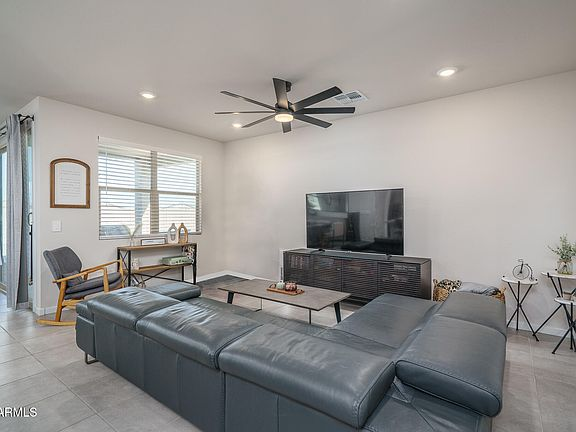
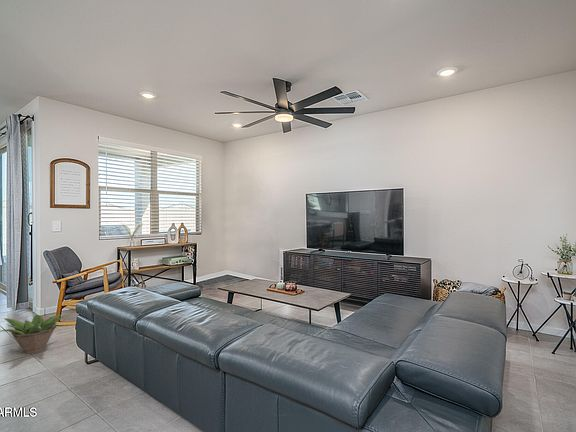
+ decorative plant (35, 333)
